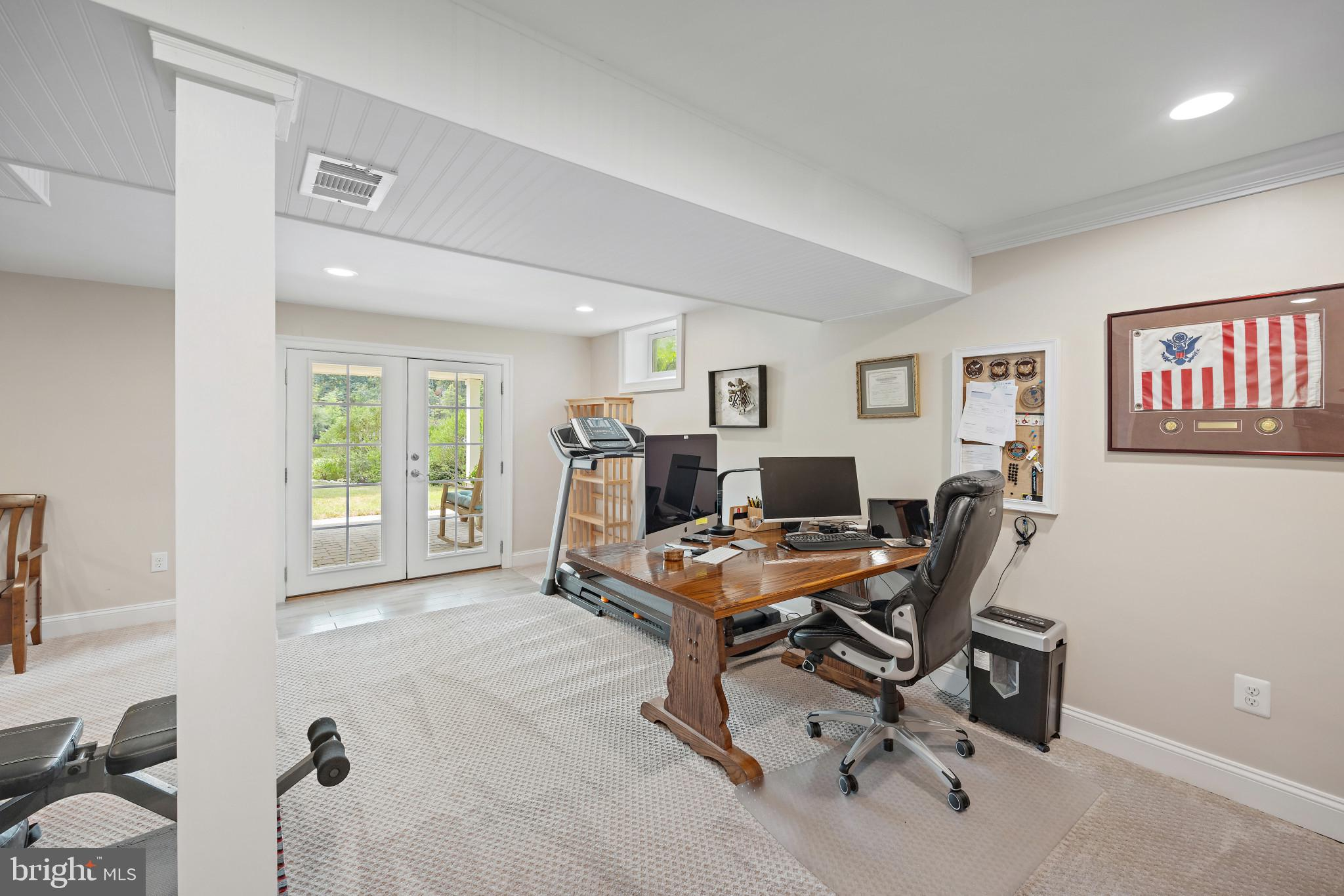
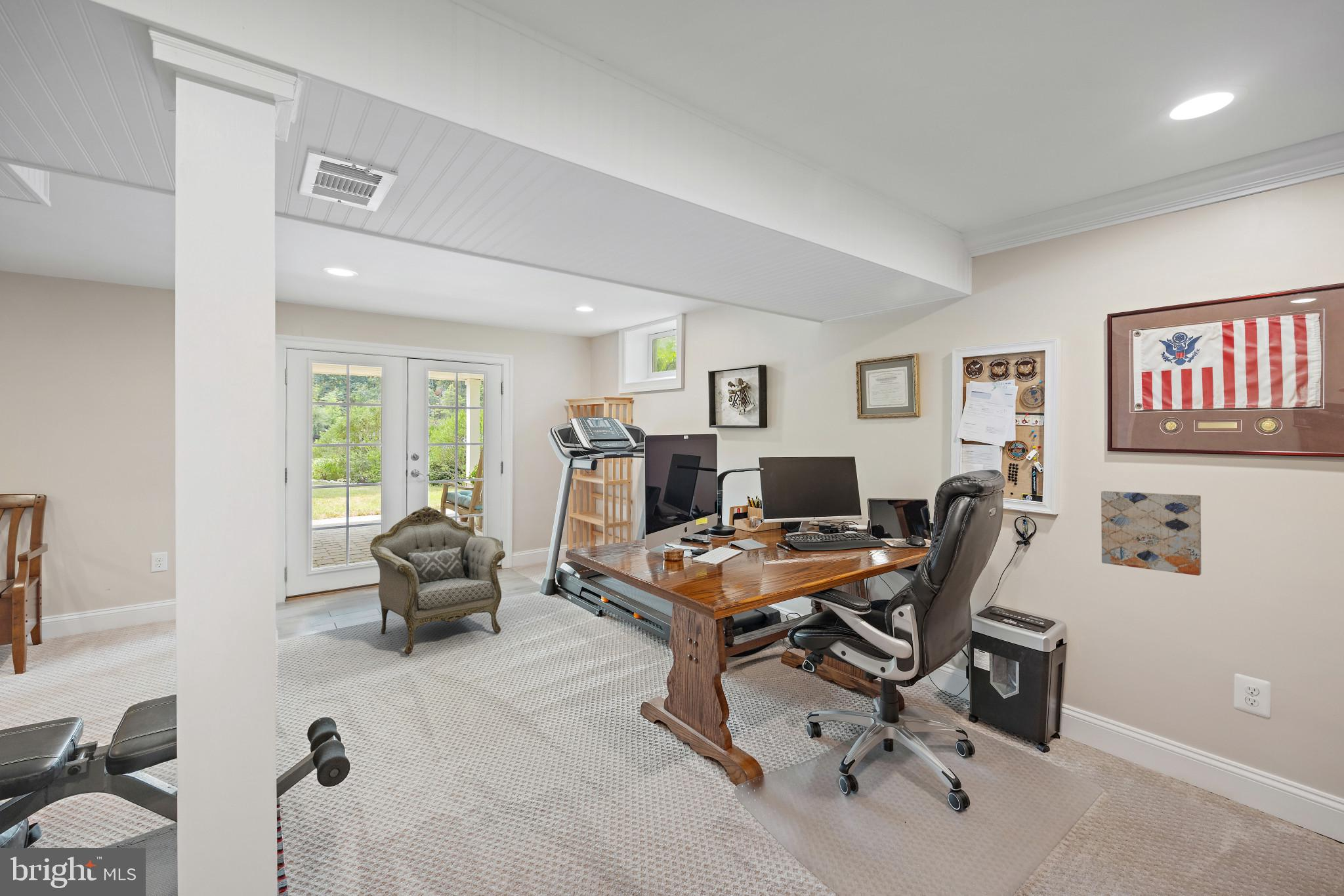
+ armchair (440, 571)
+ wall art (1148, 531)
